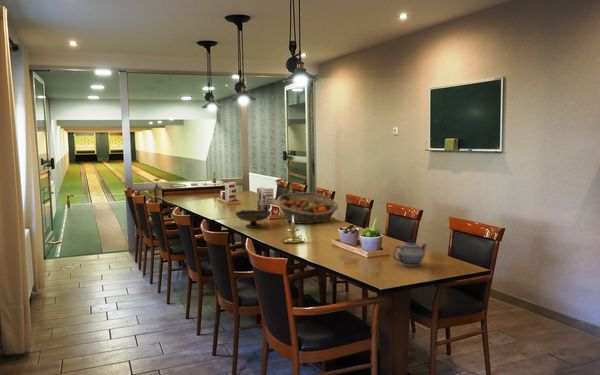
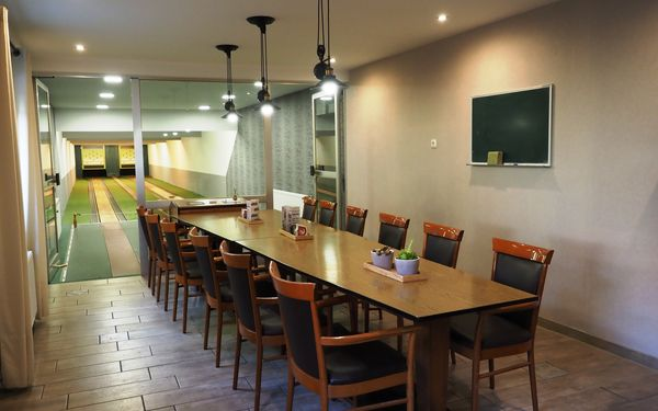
- candle holder (294, 228)
- decorative bowl (253, 219)
- fruit basket (307, 207)
- teapot (410, 252)
